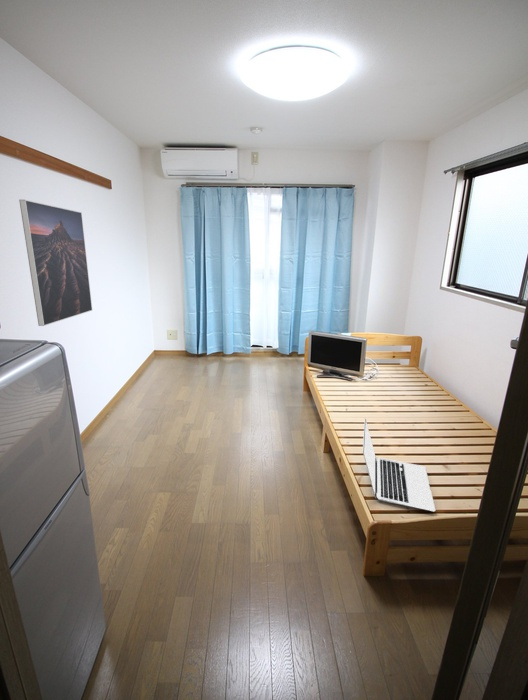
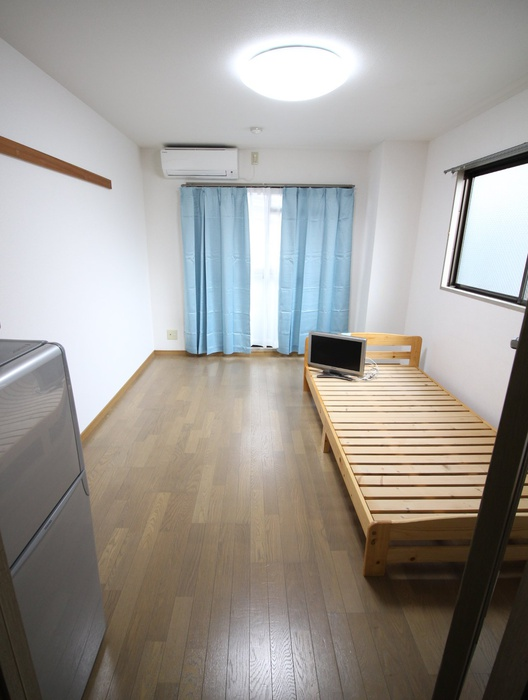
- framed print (61, 264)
- laptop (396, 461)
